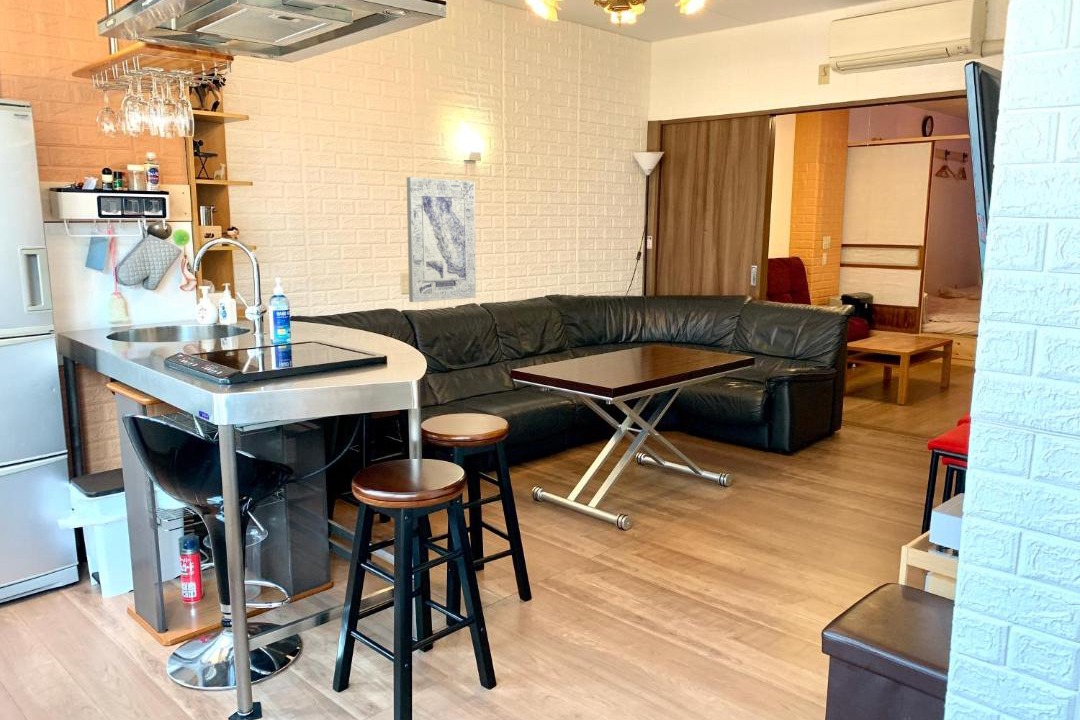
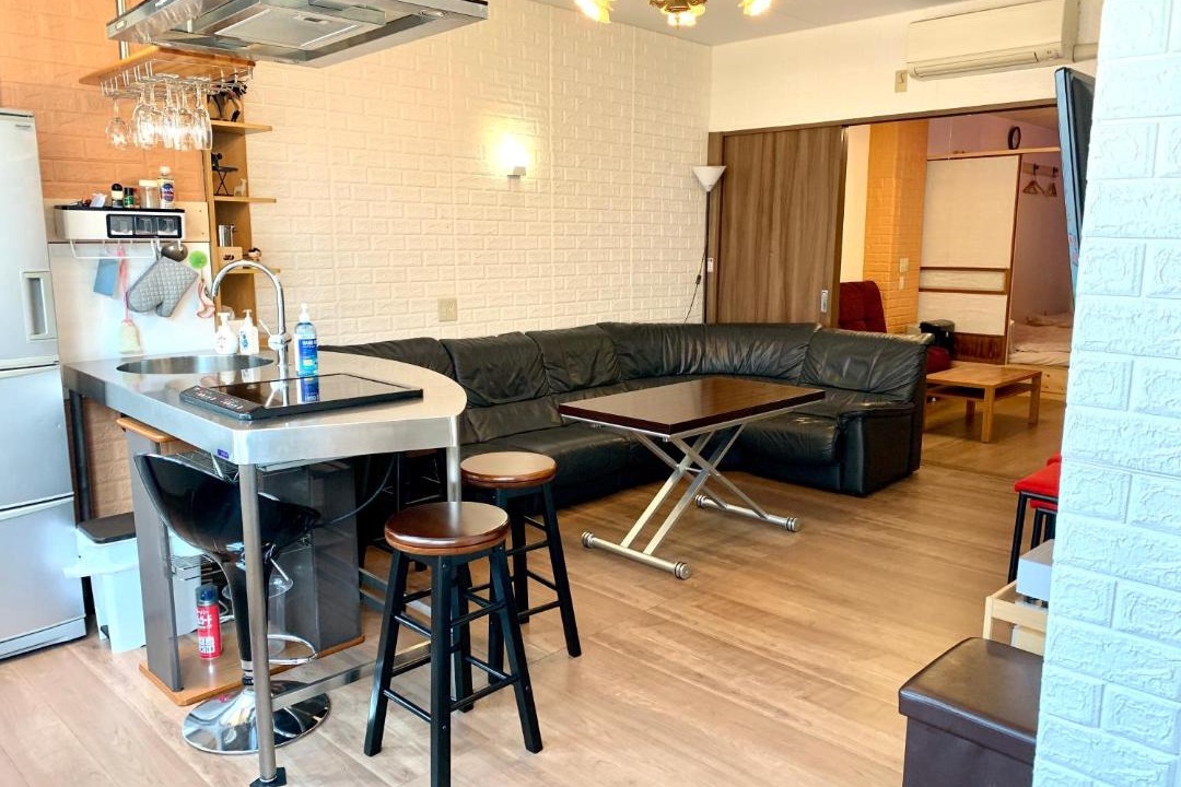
- wall art (442, 240)
